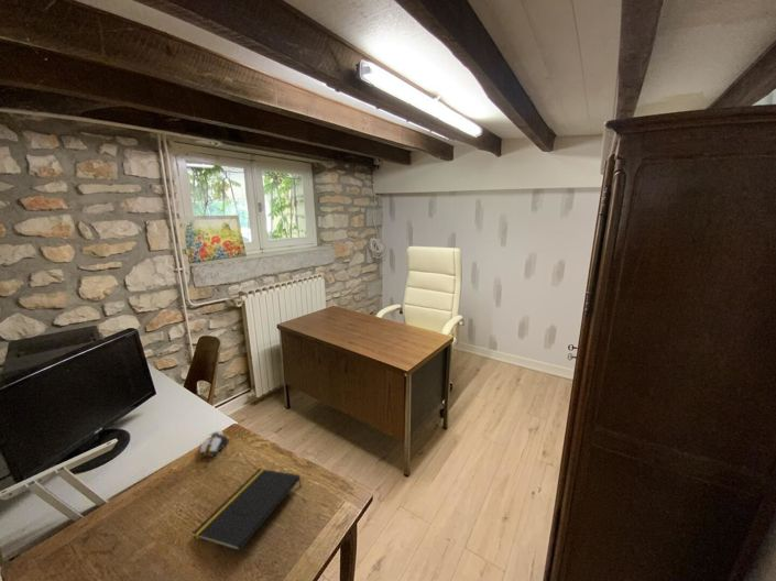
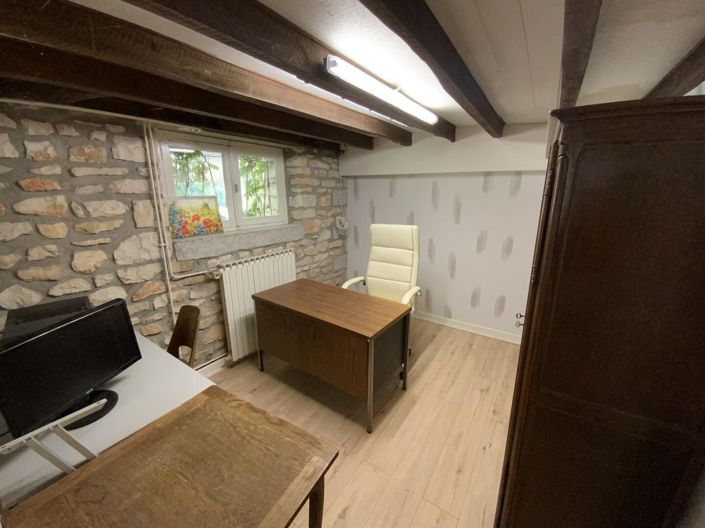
- notepad (250, 504)
- computer mouse (212, 445)
